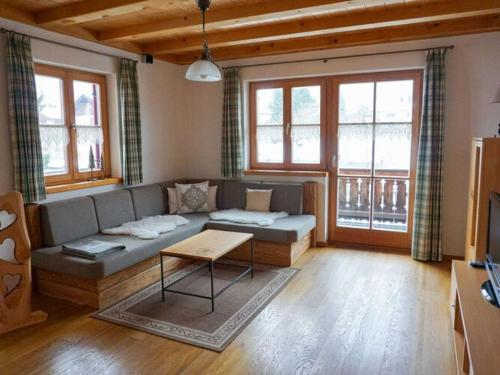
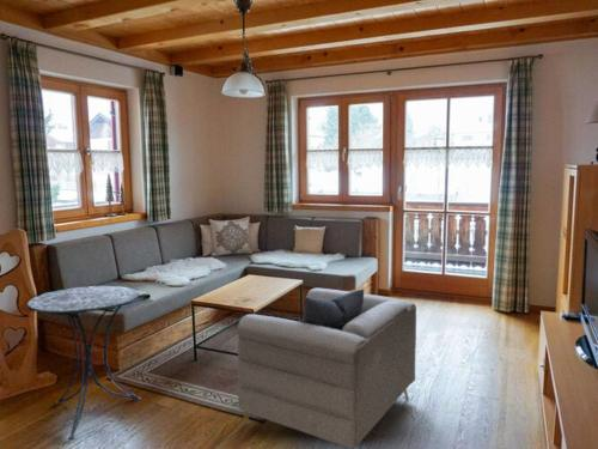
+ side table (87, 354)
+ armchair (330, 348)
